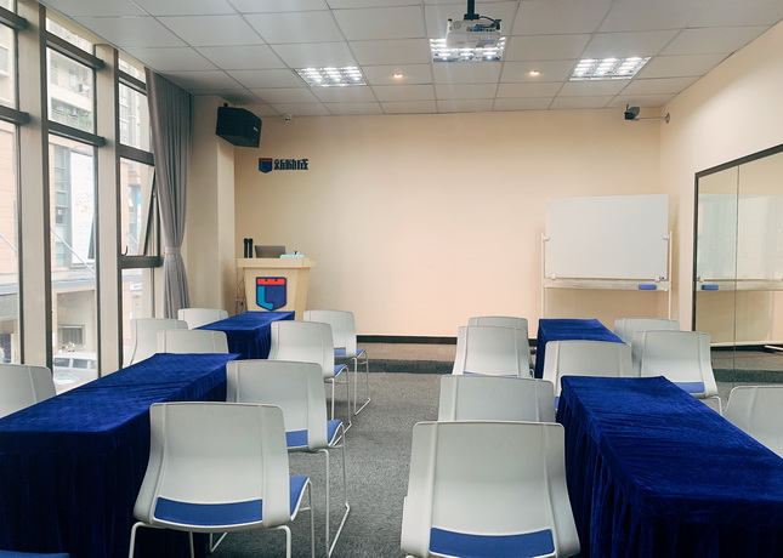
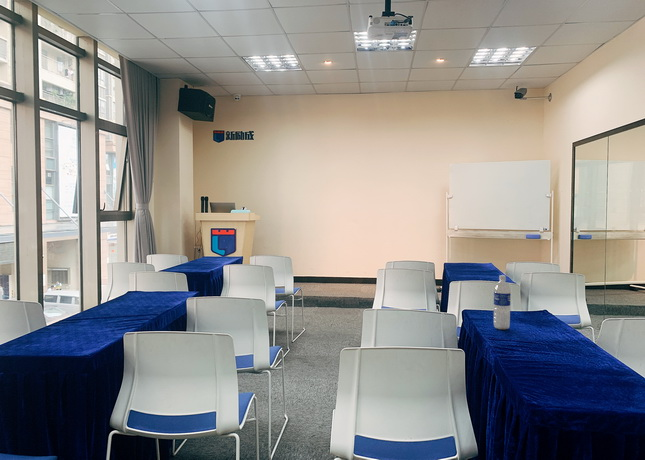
+ water bottle (502, 302)
